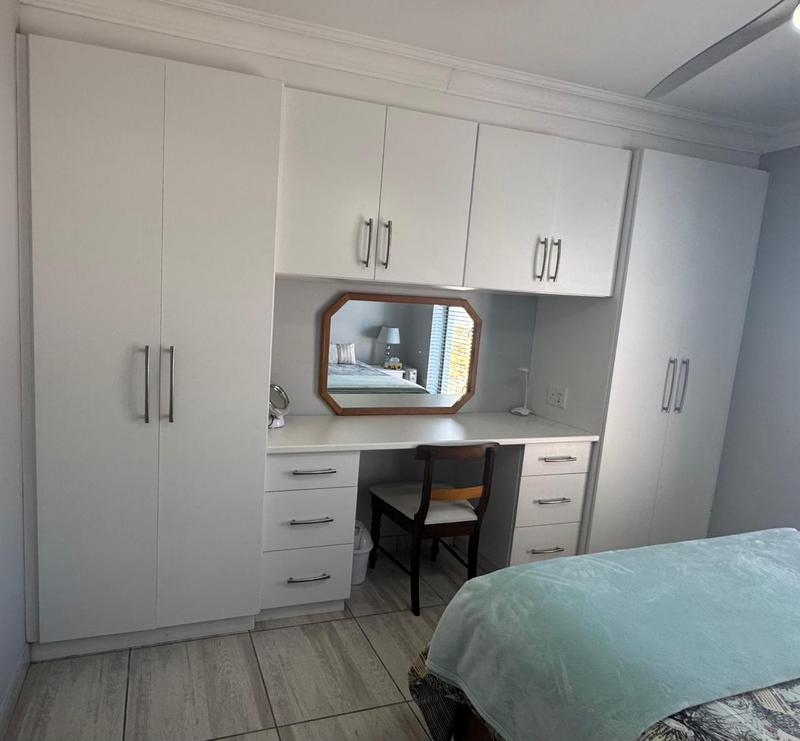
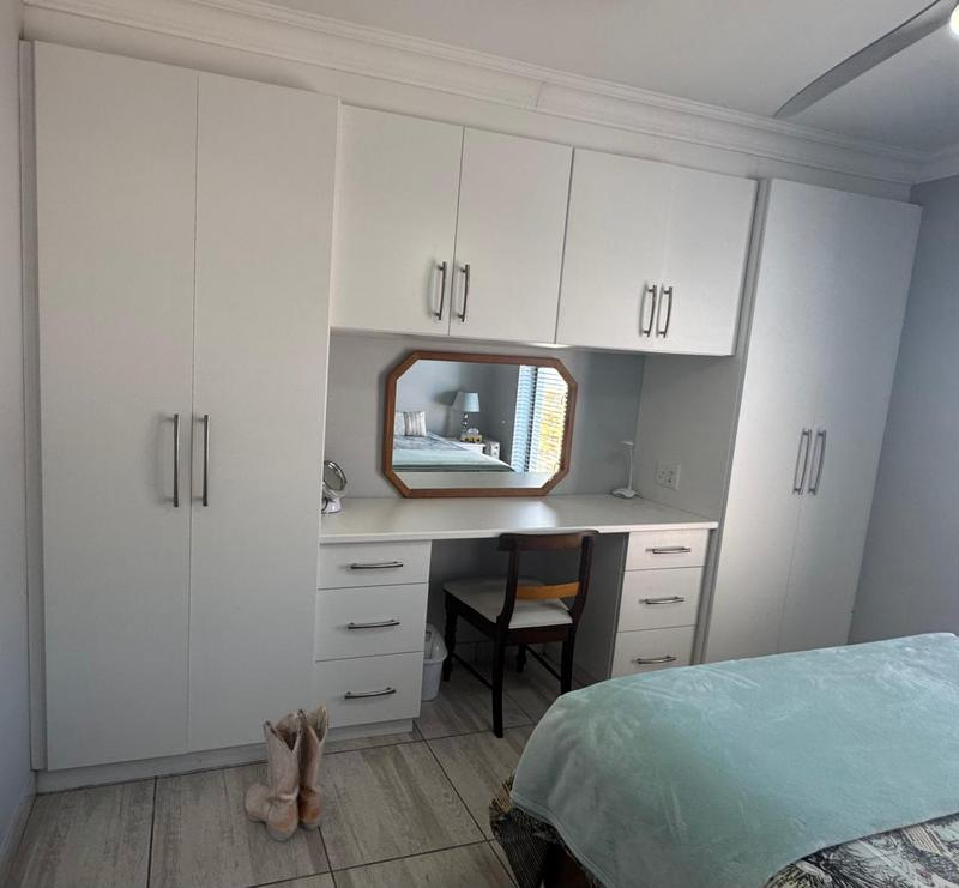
+ boots (285, 757)
